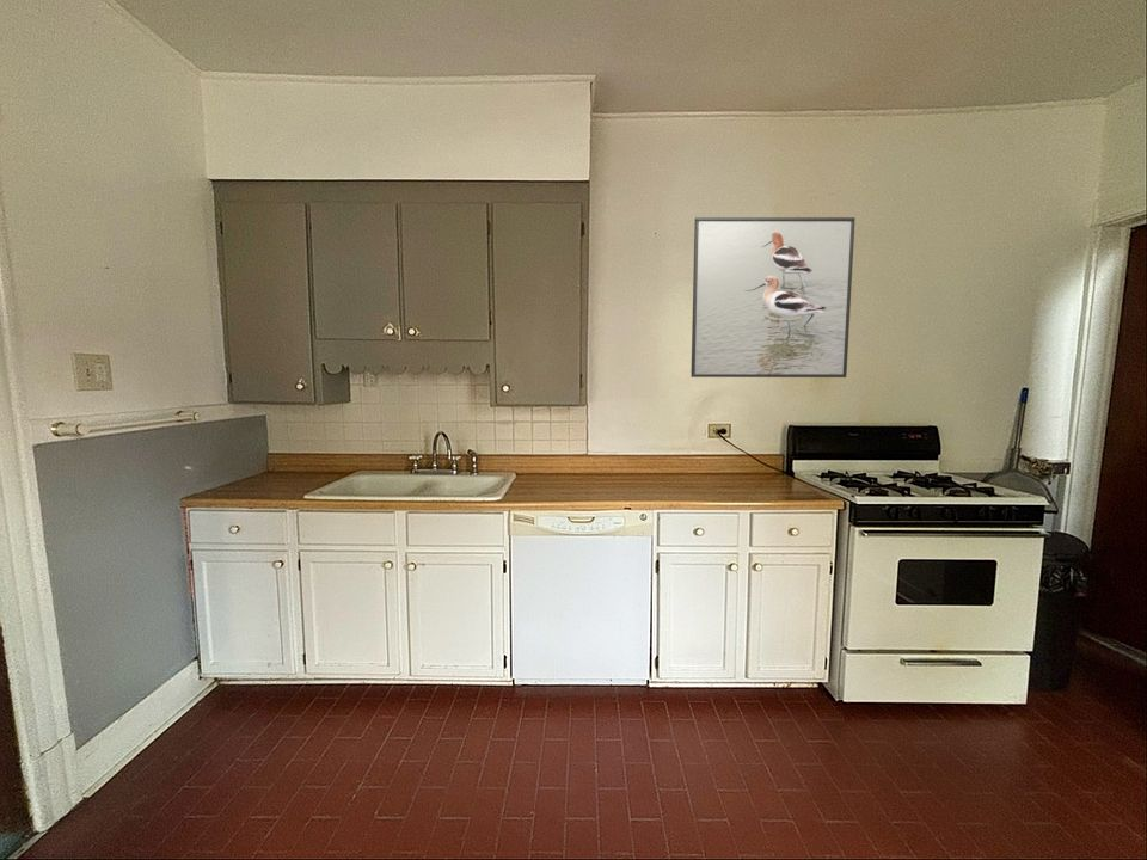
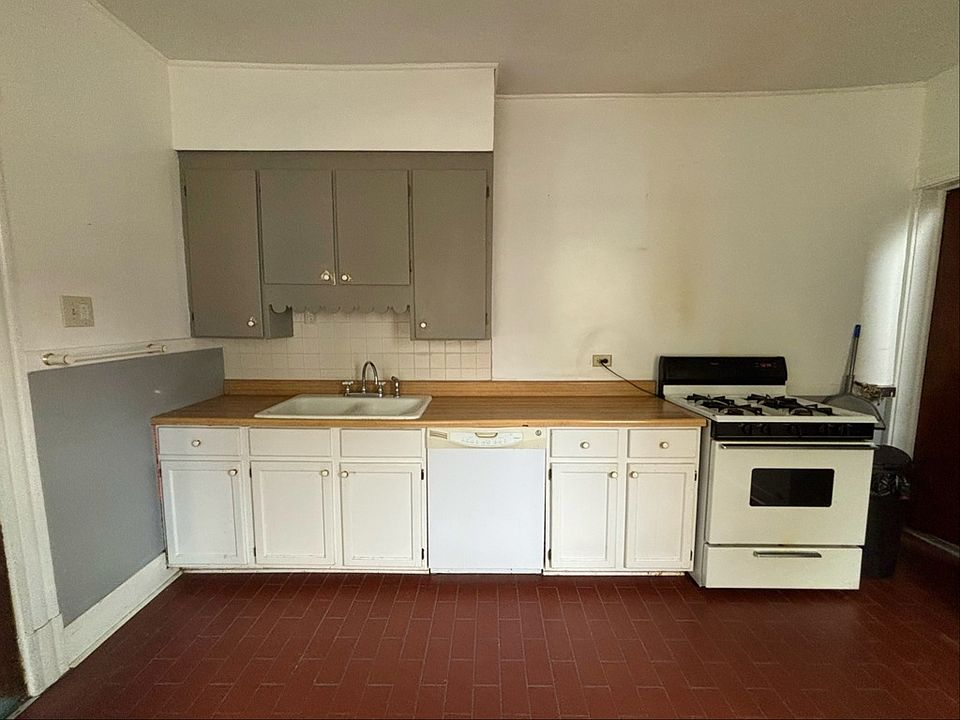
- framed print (771, 299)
